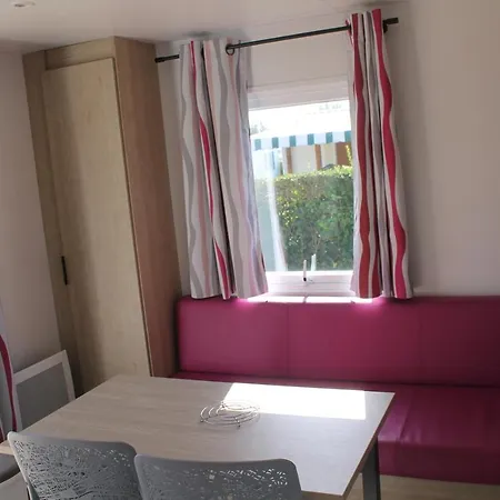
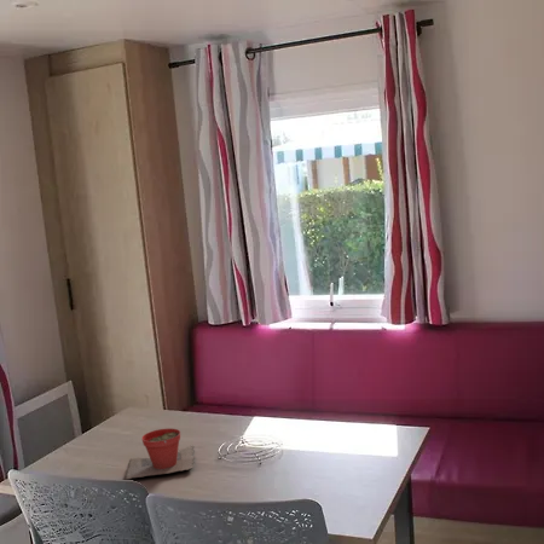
+ plant pot (158, 446)
